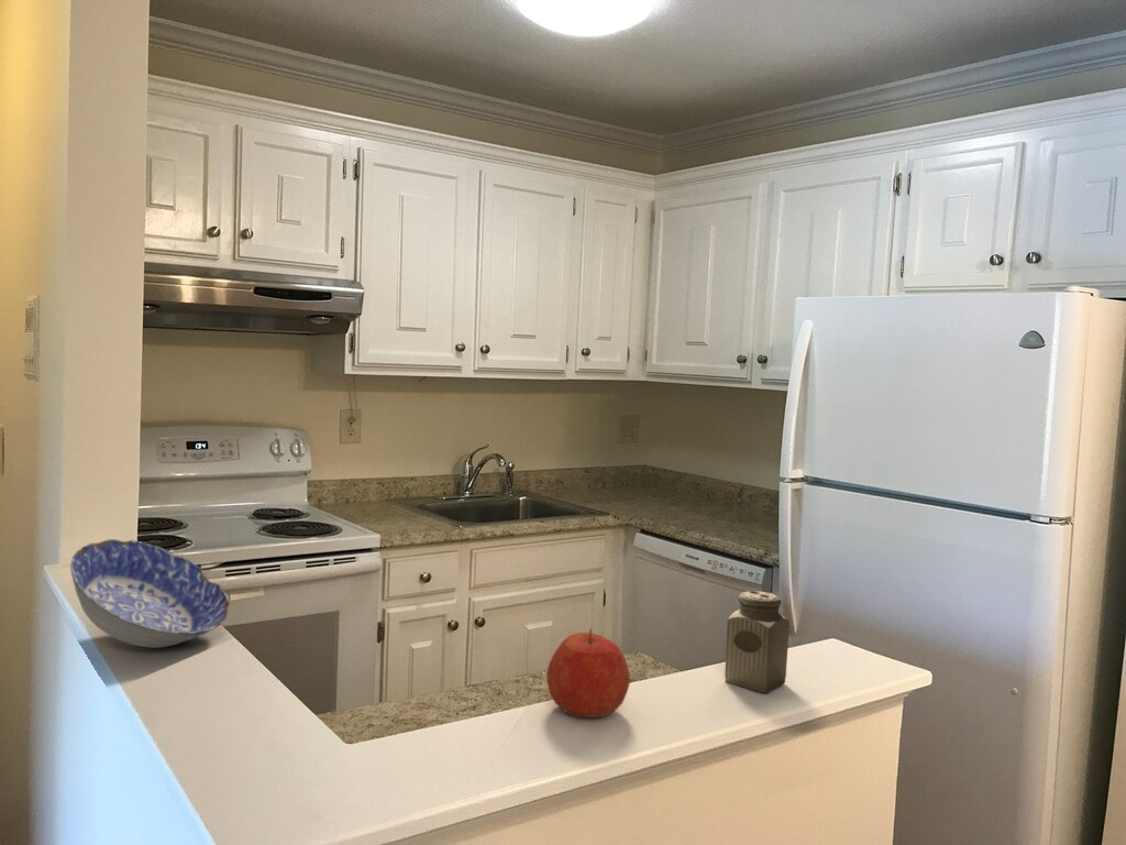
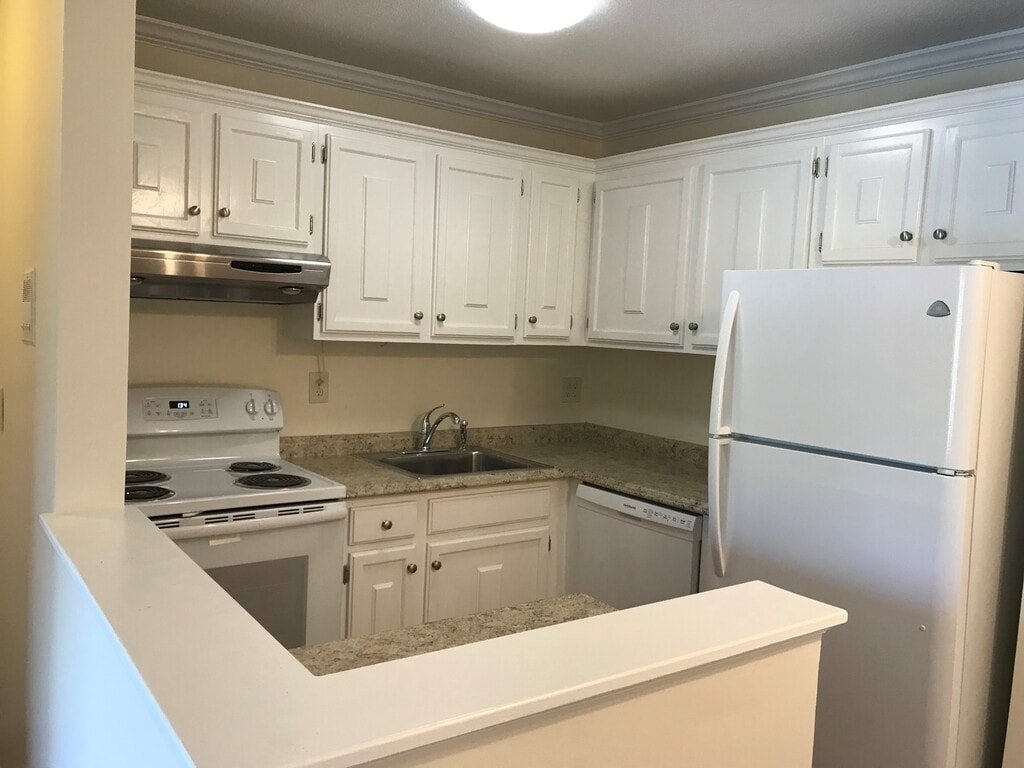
- apple (588, 669)
- salt shaker (758, 637)
- bowl (154, 594)
